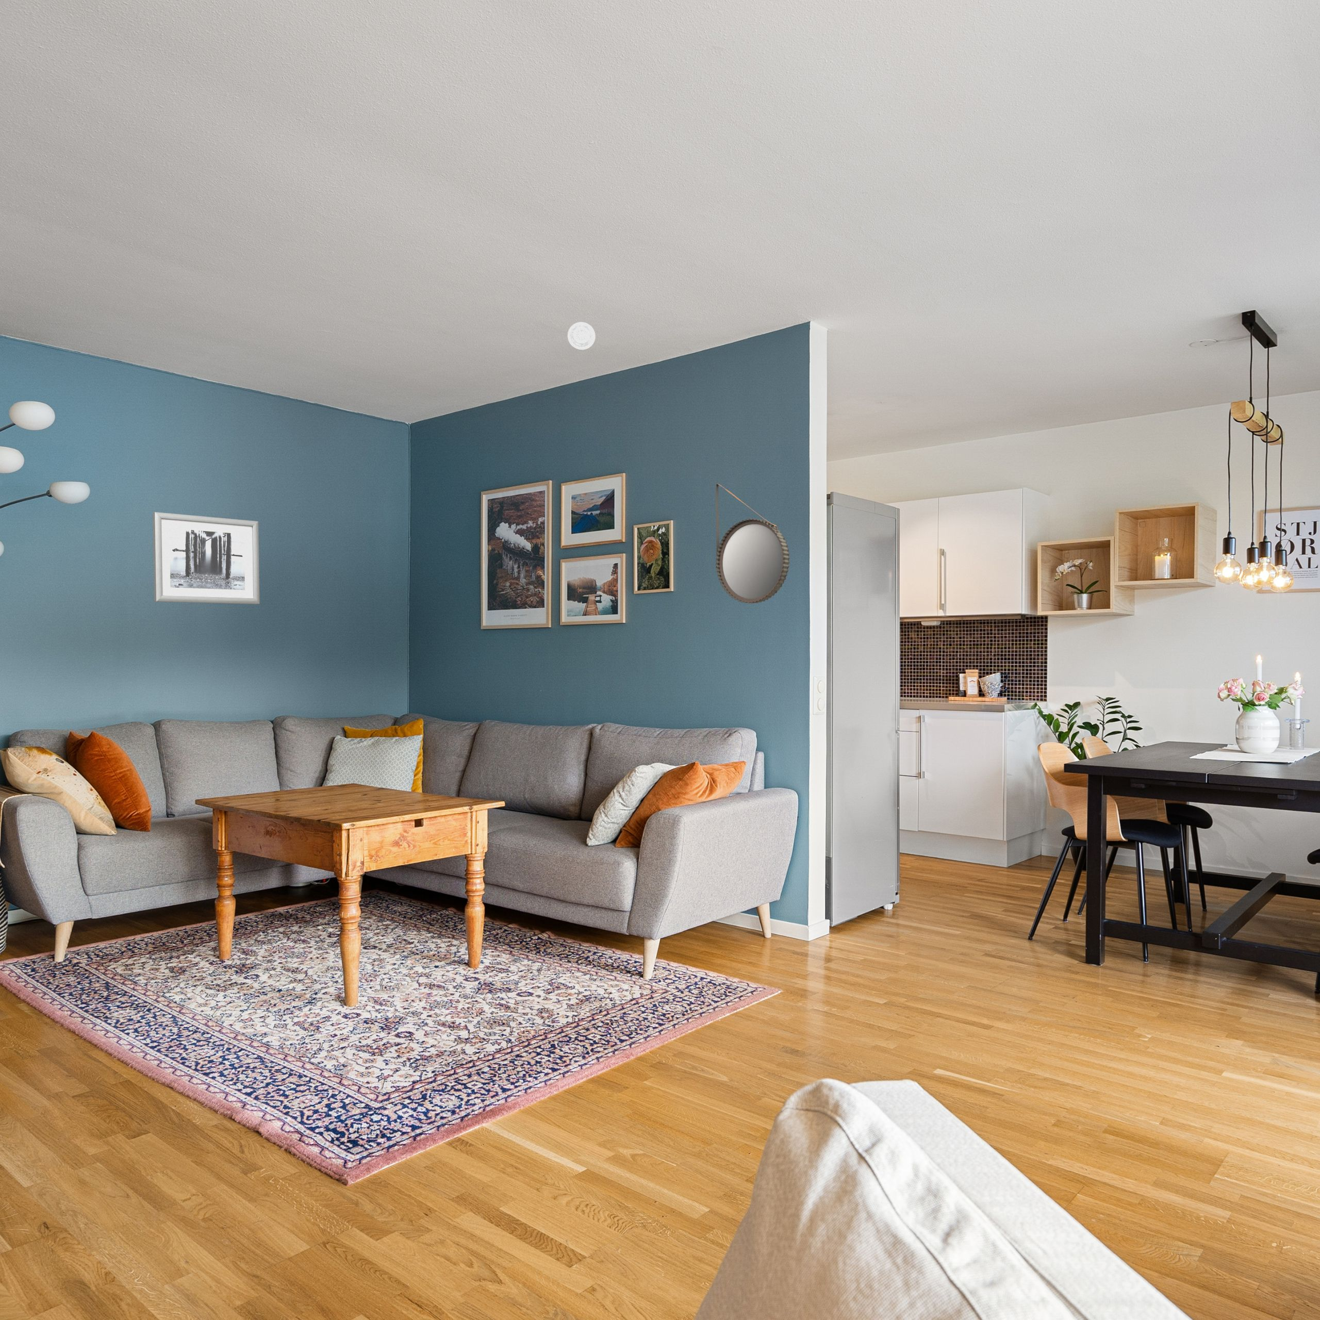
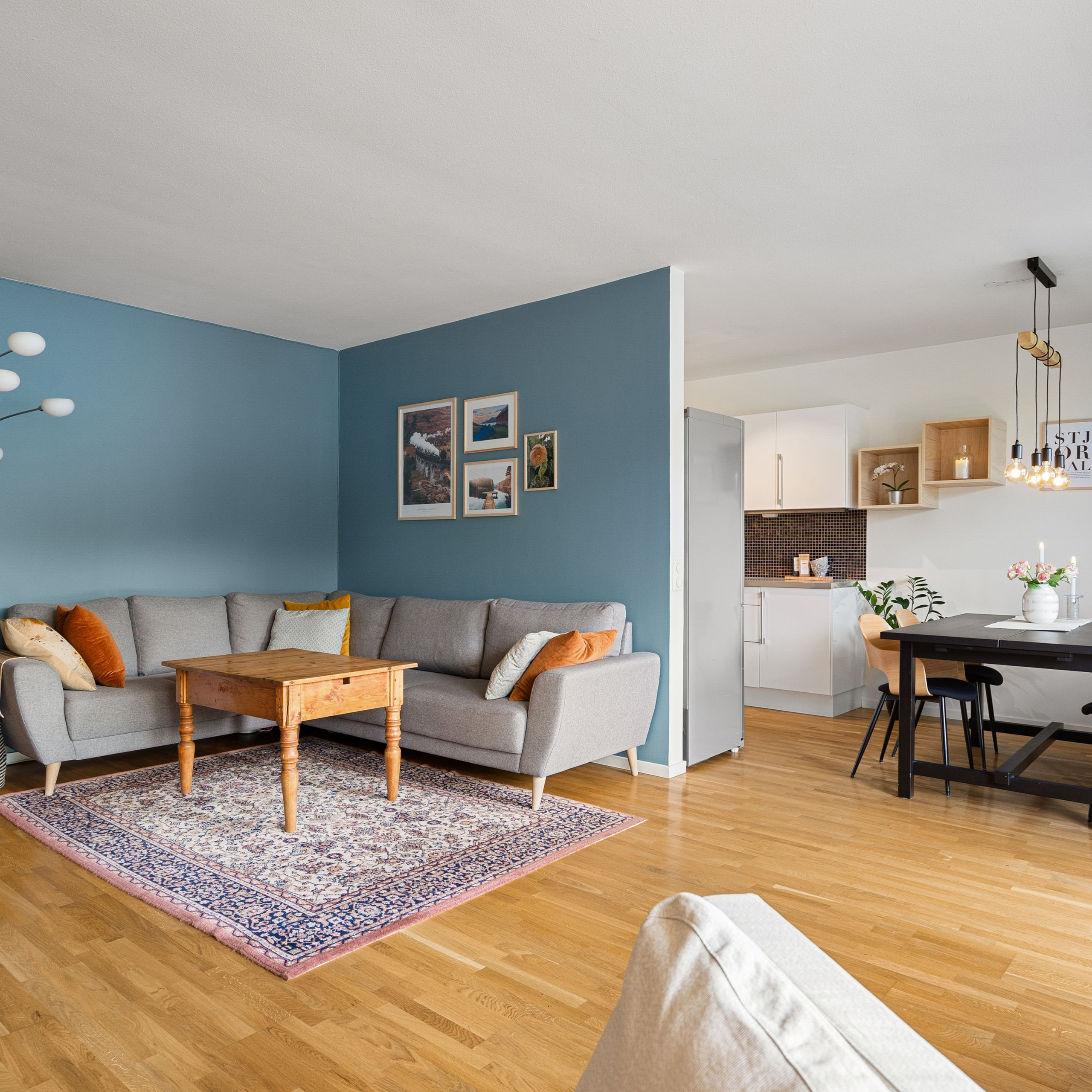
- wall art (208, 560)
- smoke detector (581, 335)
- home mirror (751, 542)
